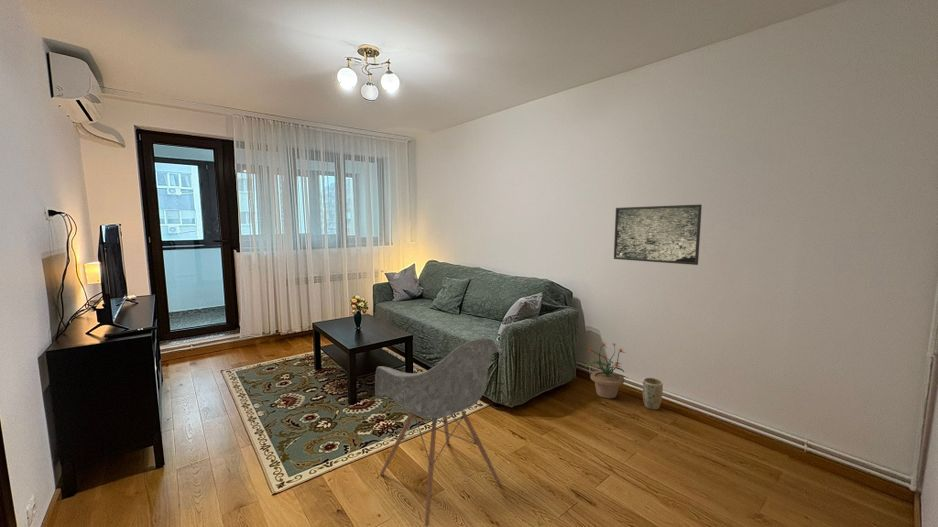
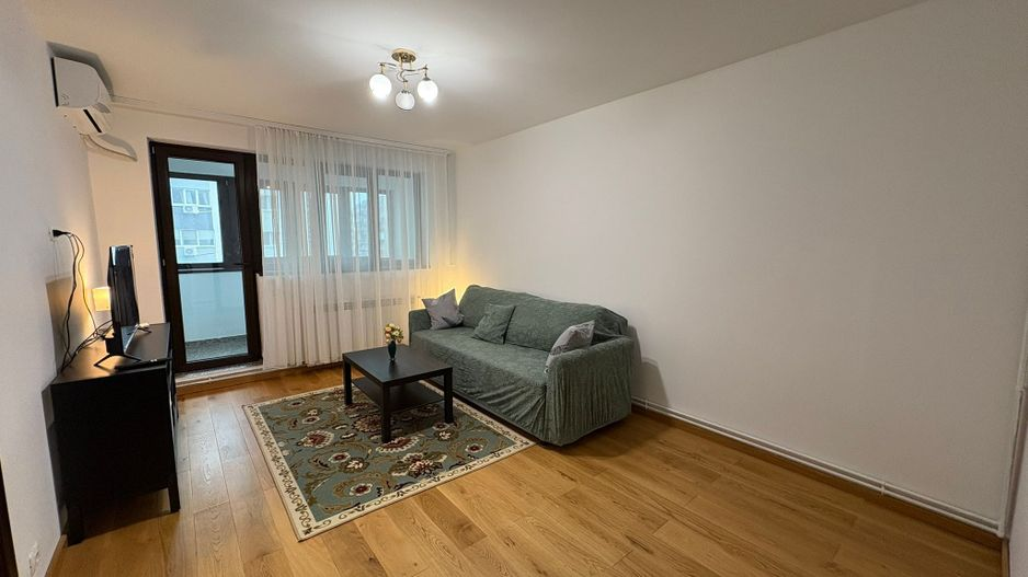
- plant pot (652, 393)
- armchair (441, 405)
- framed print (653, 234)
- potted plant (607, 369)
